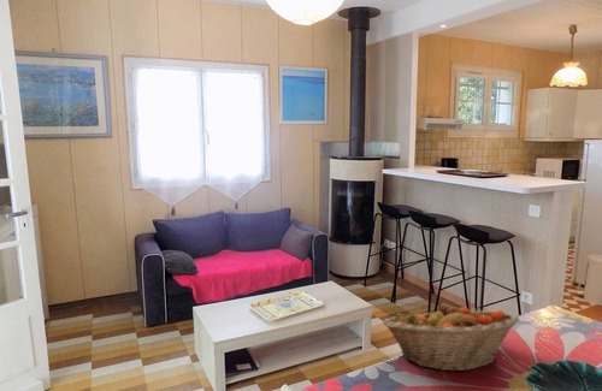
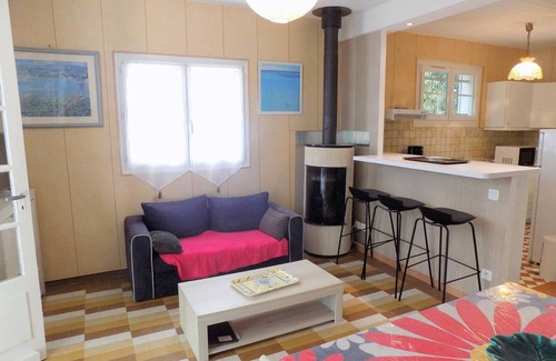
- fruit basket (448, 328)
